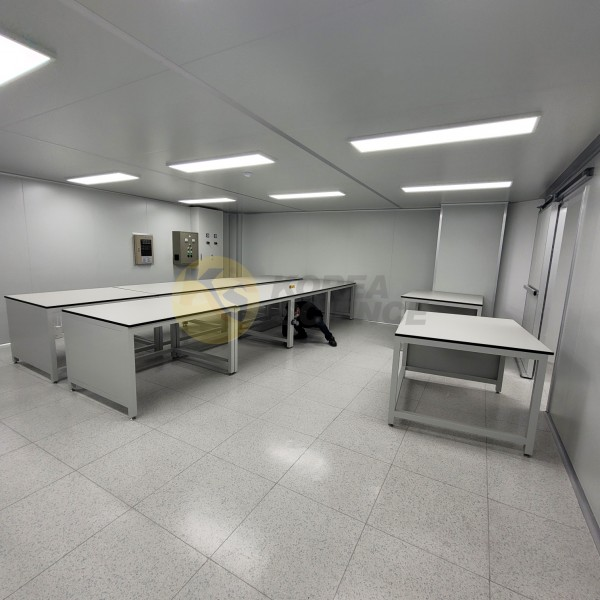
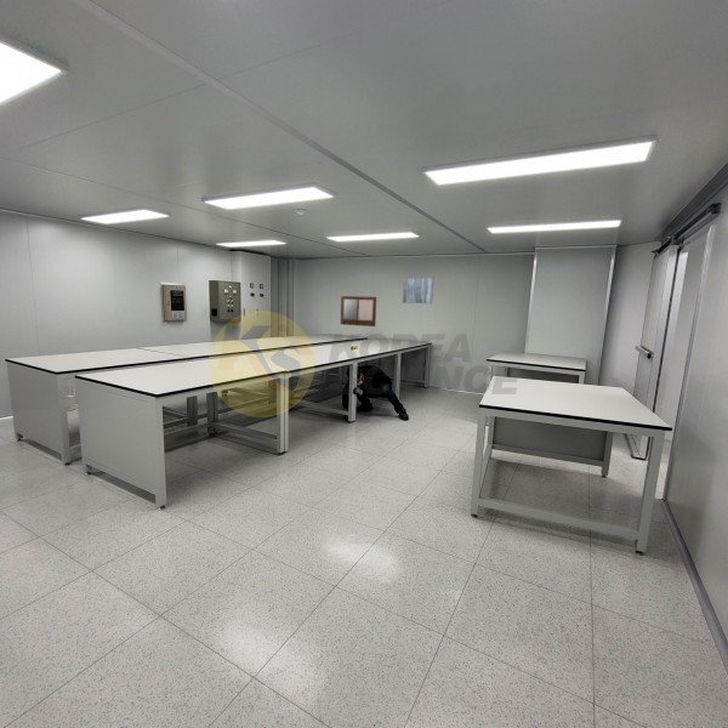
+ writing board (357, 311)
+ wall art (417, 290)
